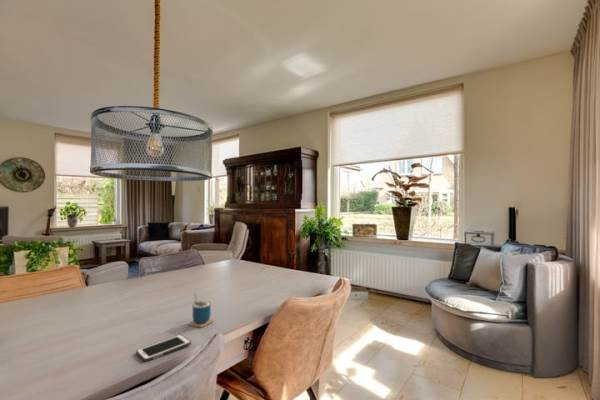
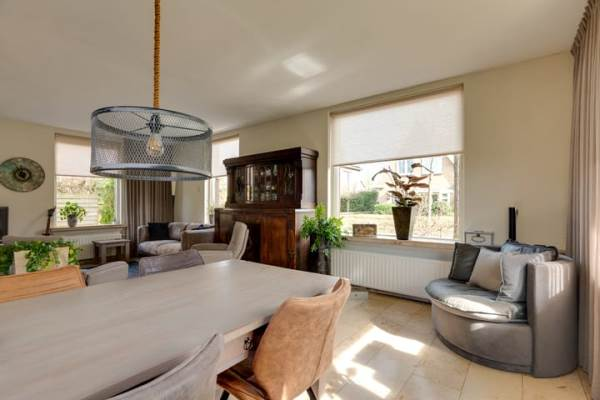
- cell phone (164, 347)
- cup (201, 307)
